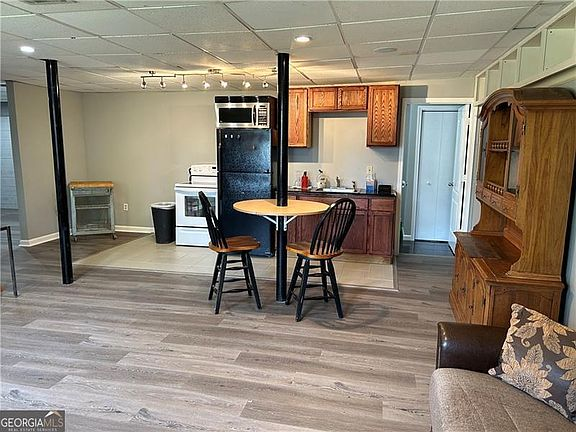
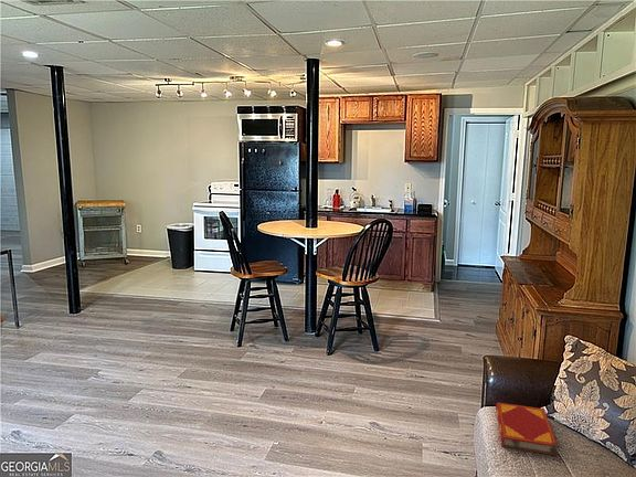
+ hardback book (523, 426)
